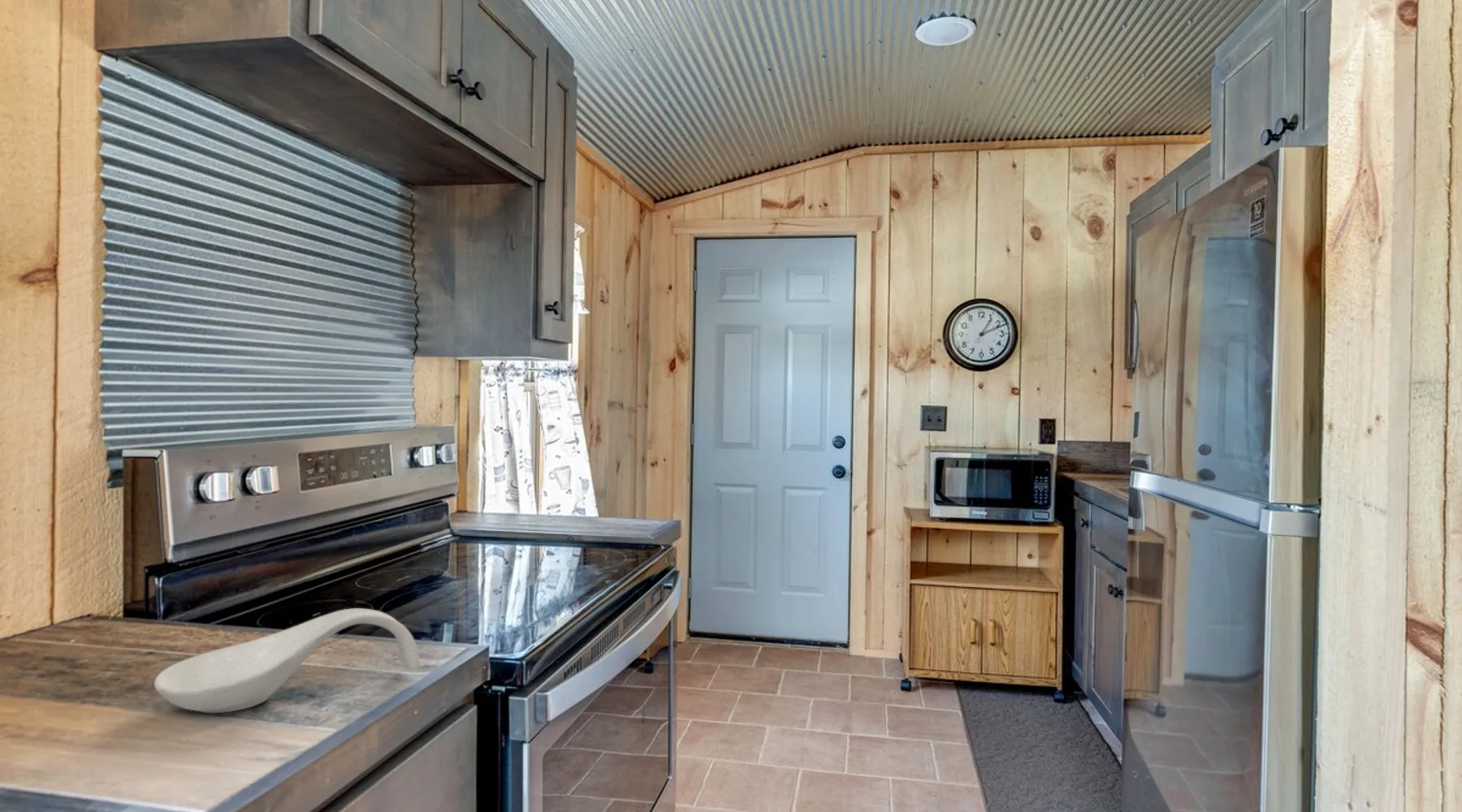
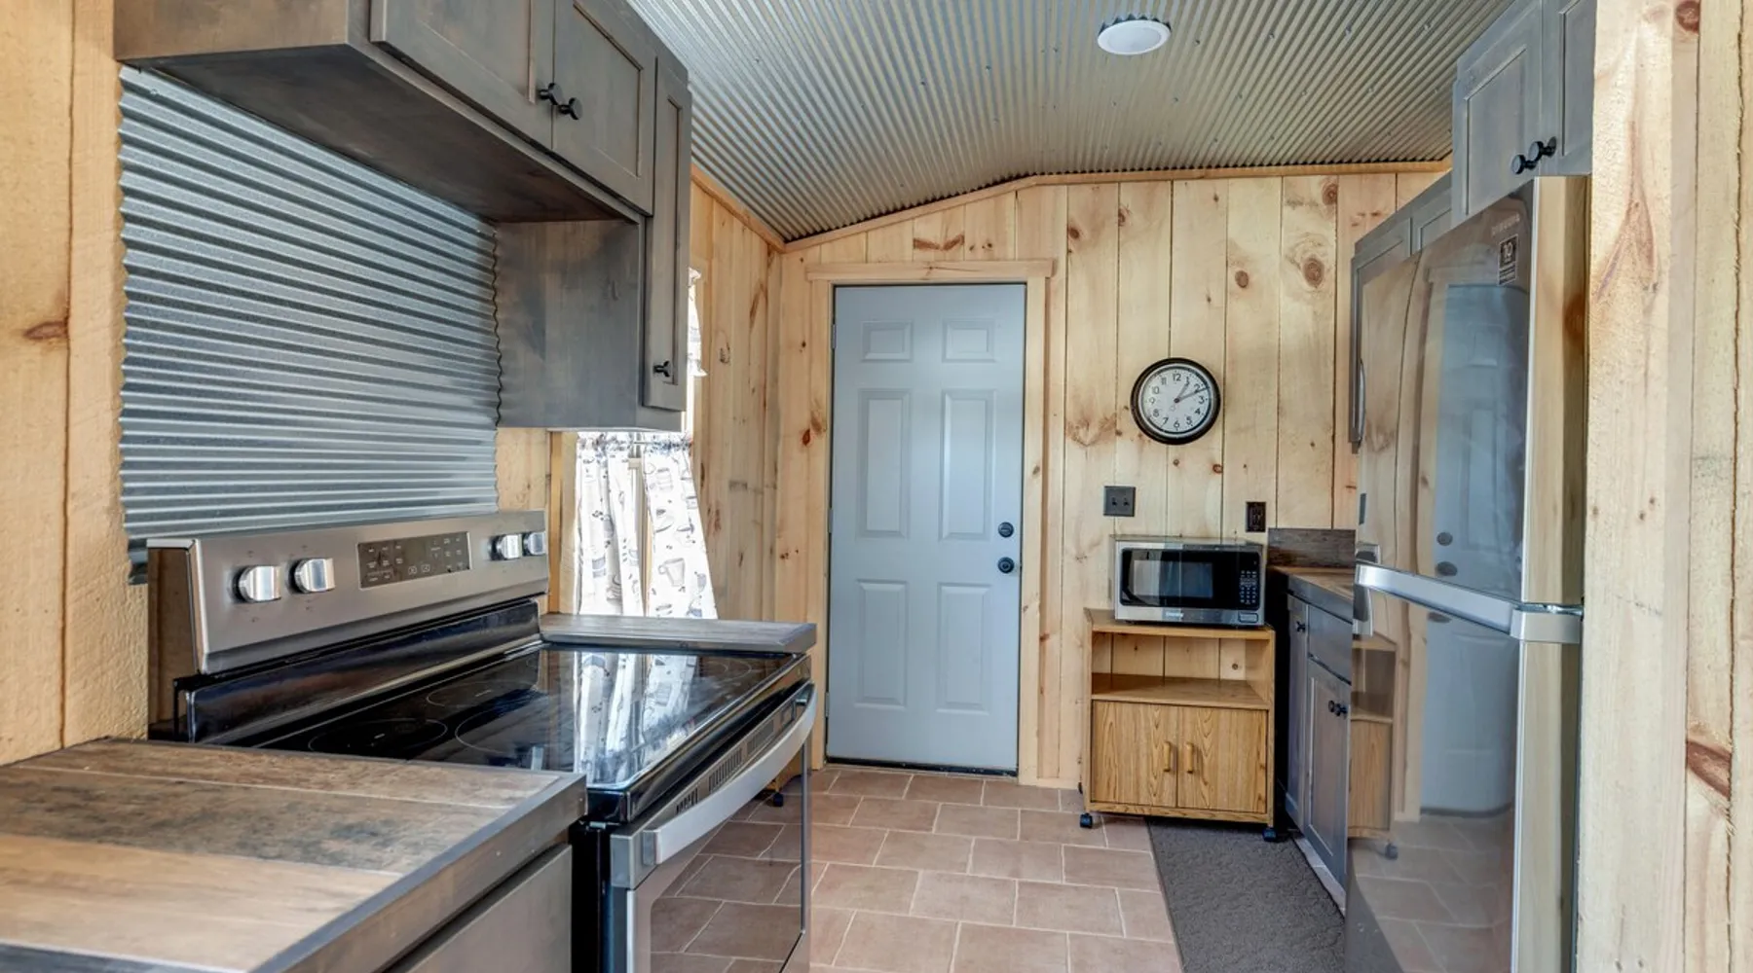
- spoon rest (296, 654)
